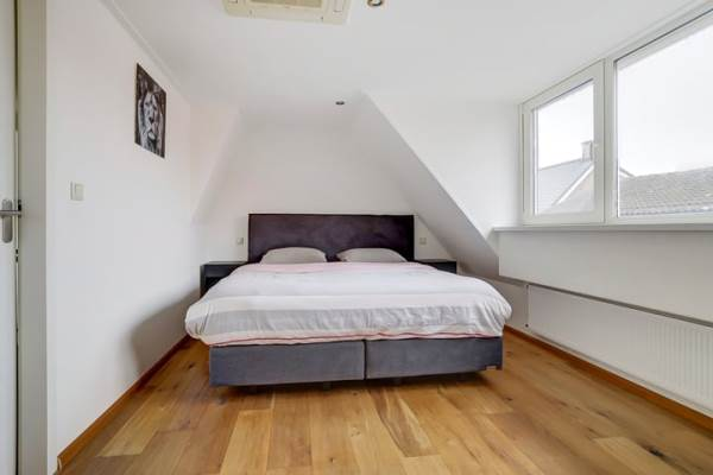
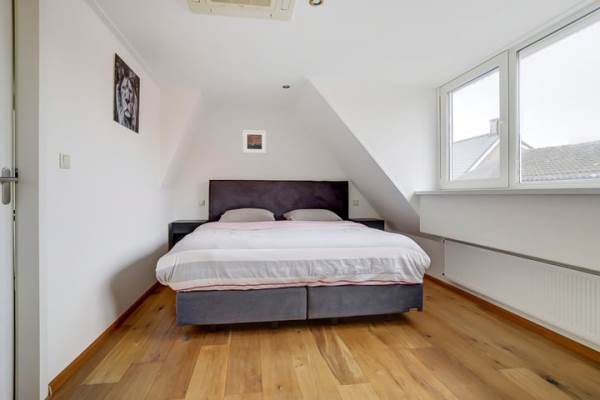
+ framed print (254, 141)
